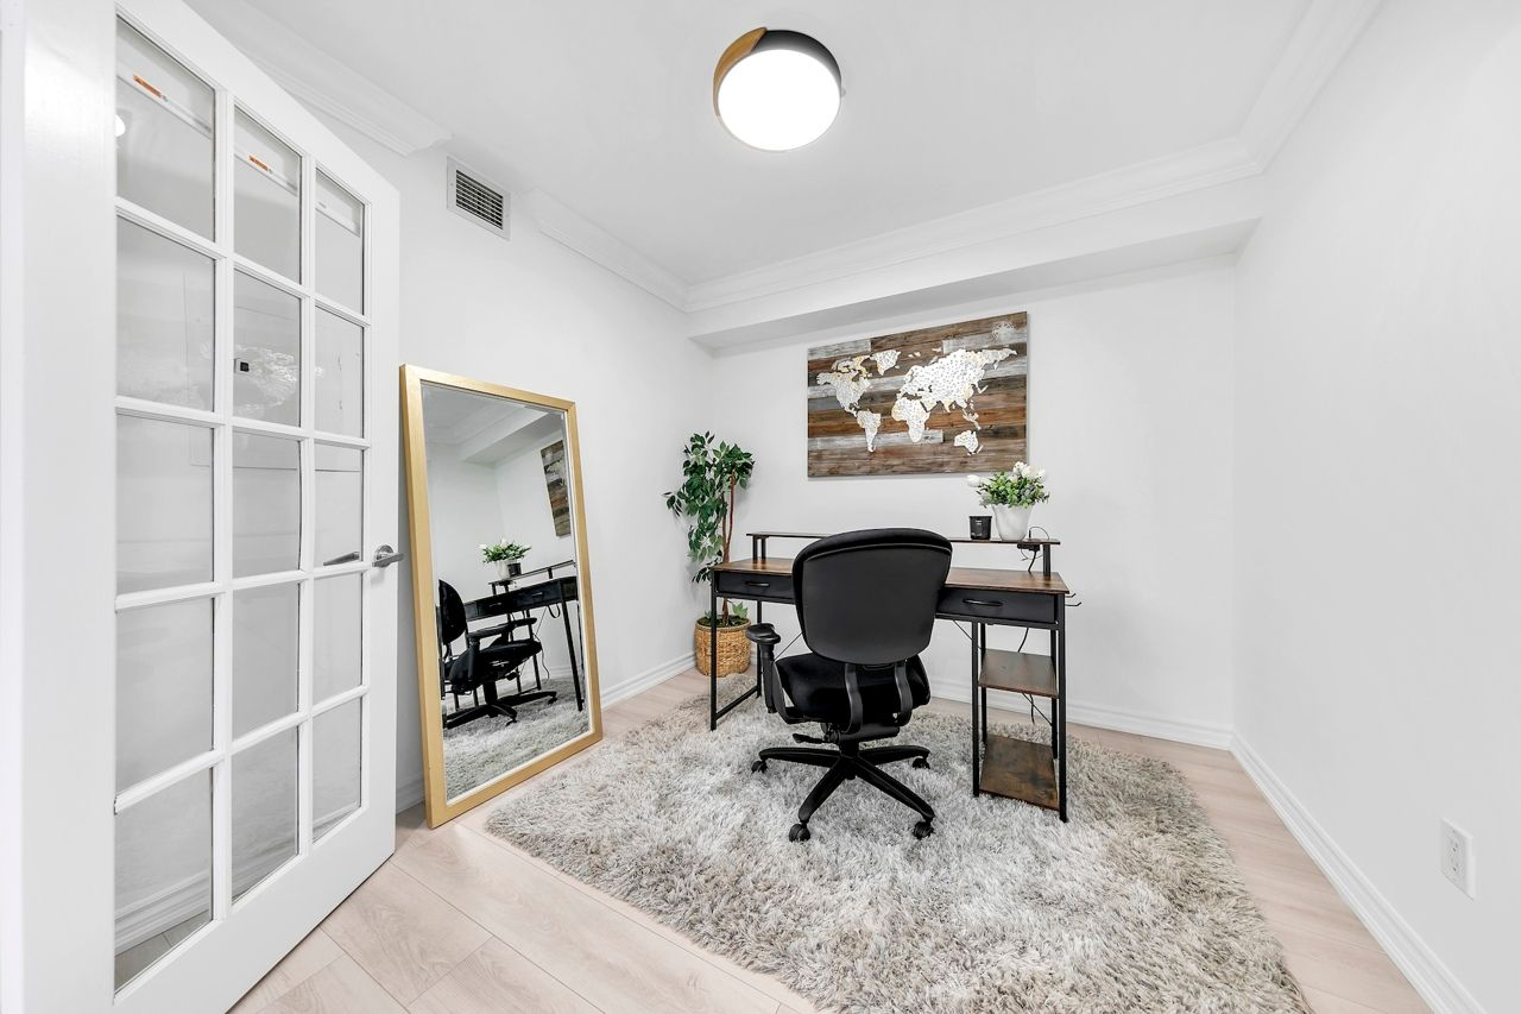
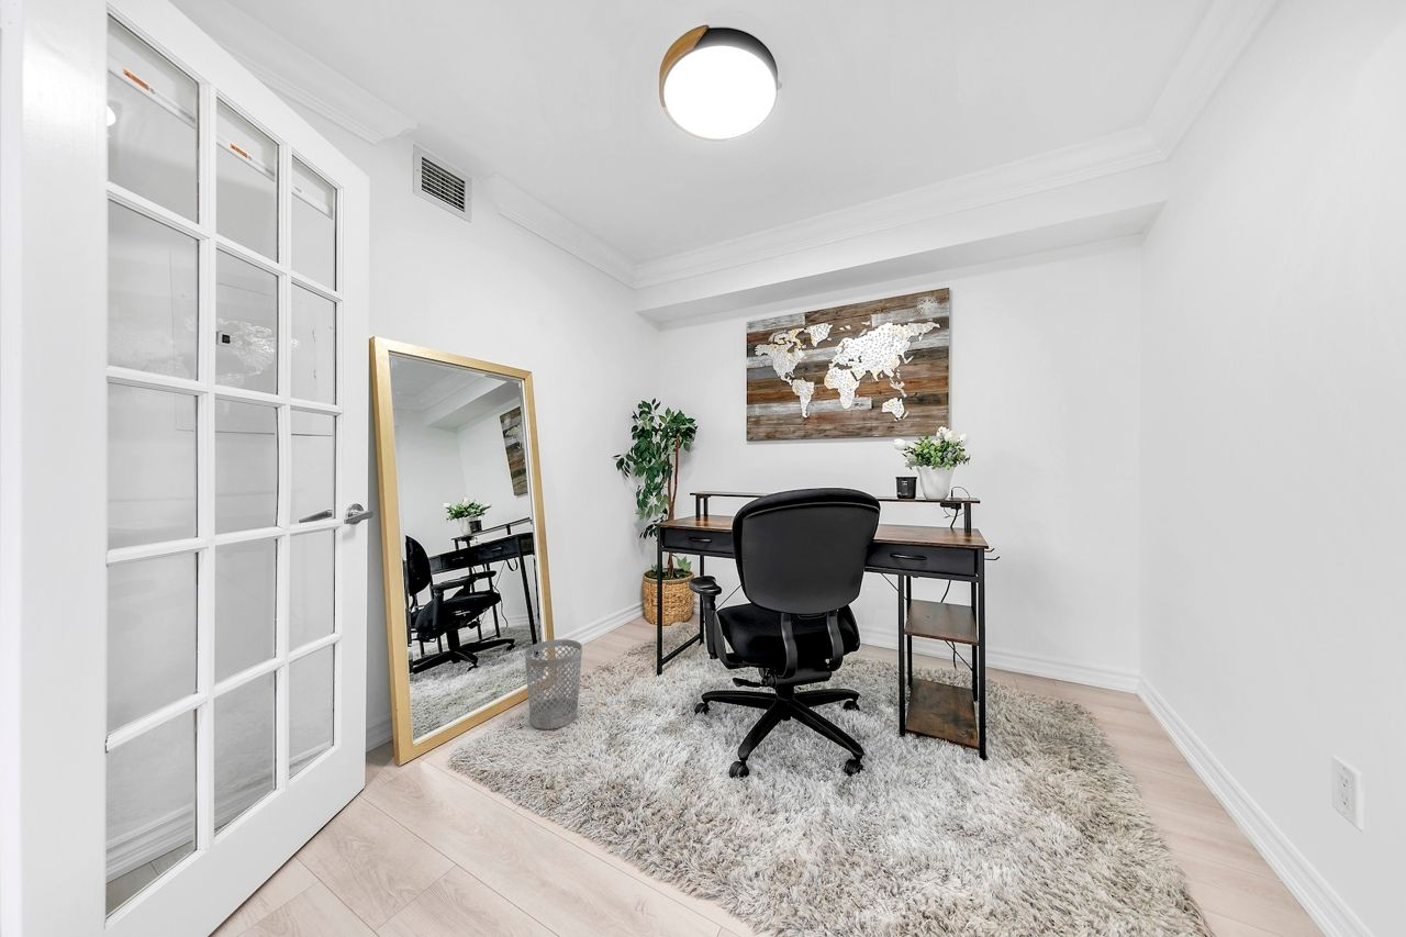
+ wastebasket (554, 682)
